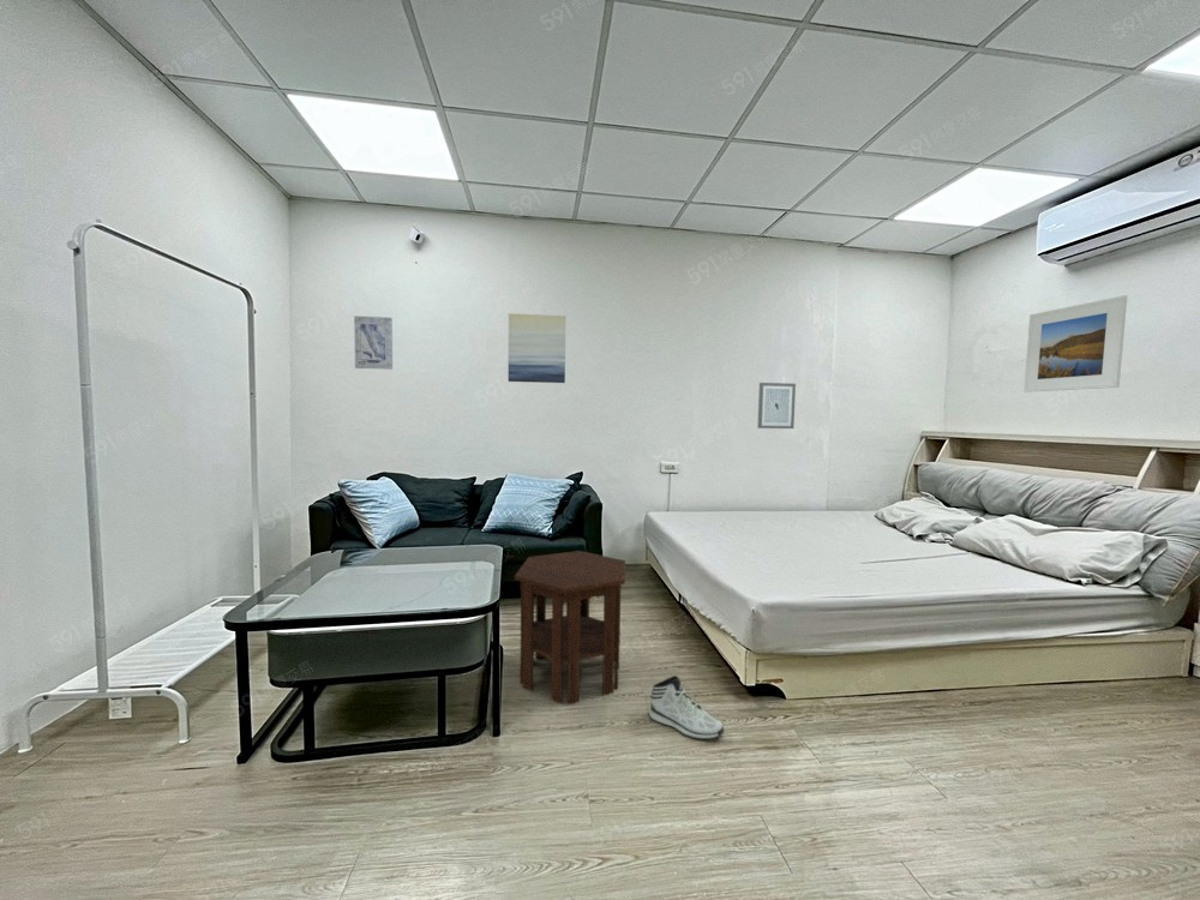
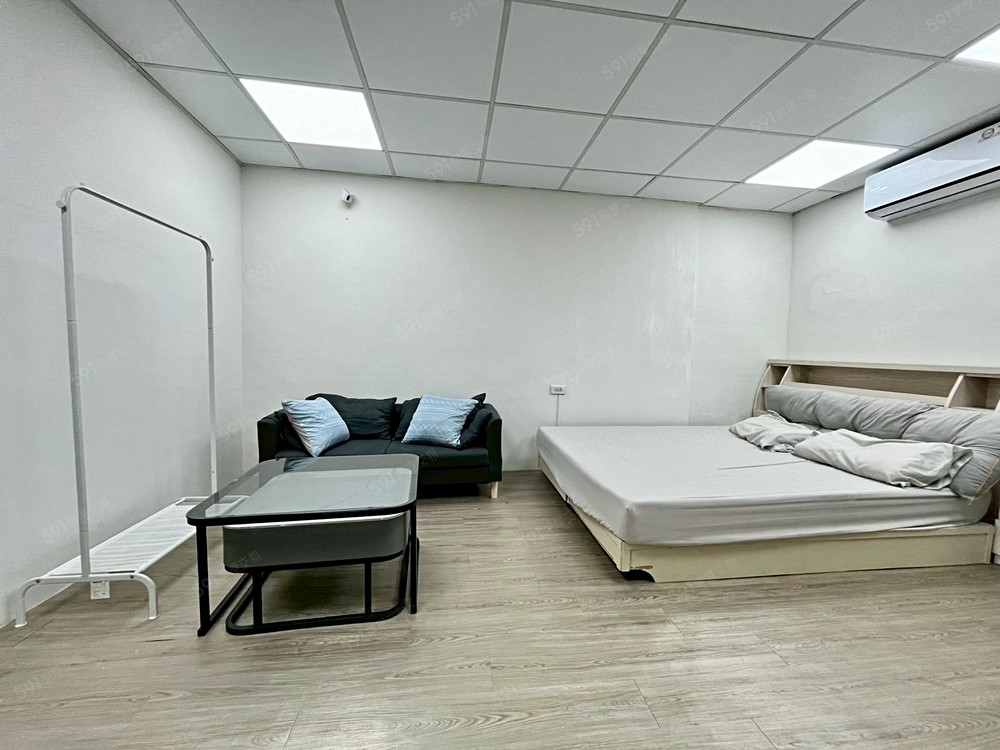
- wall art (373, 342)
- sneaker (685, 704)
- side table (572, 620)
- wall art (776, 406)
- wall art (536, 348)
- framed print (1070, 348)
